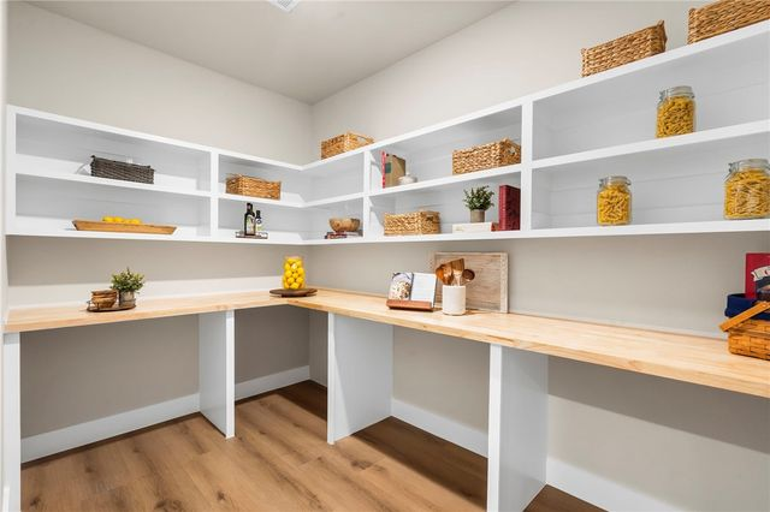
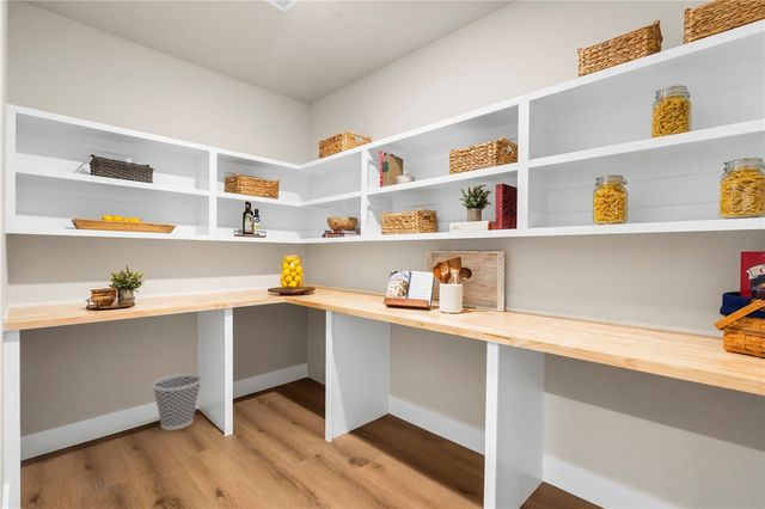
+ wastebasket (177, 401)
